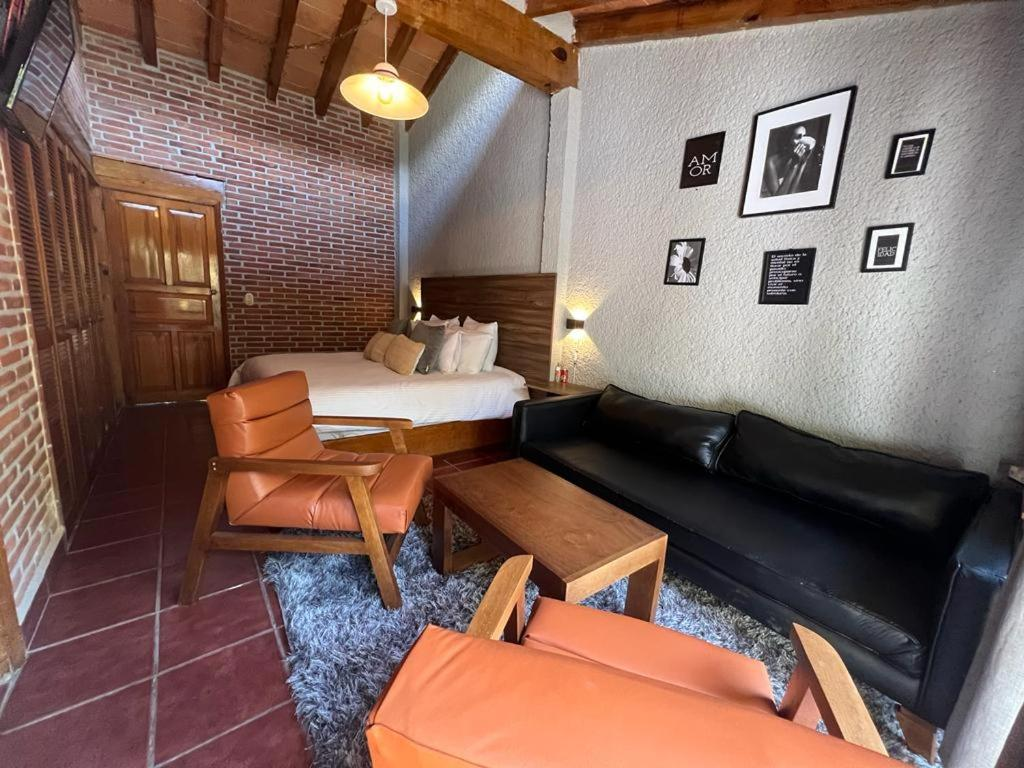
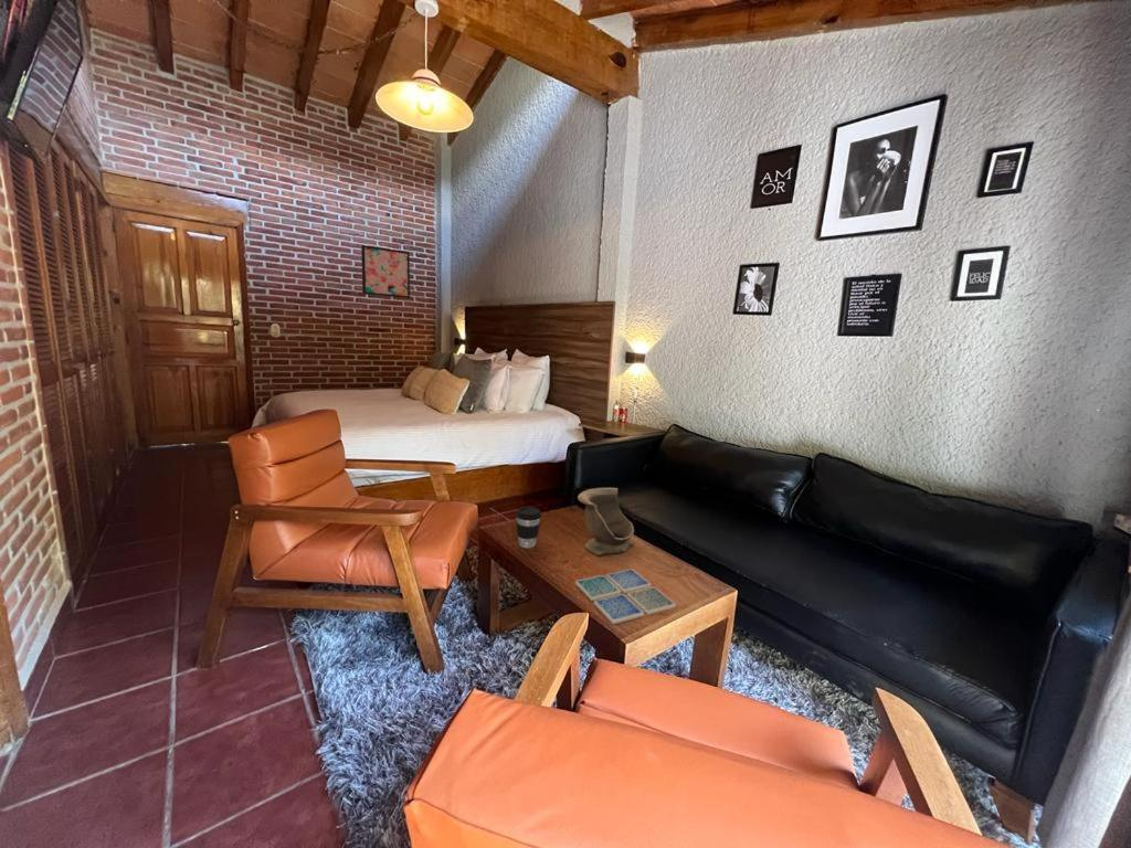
+ coffee cup (528, 527)
+ wall art (385, 272)
+ drink coaster (623, 594)
+ decorative bowl (605, 518)
